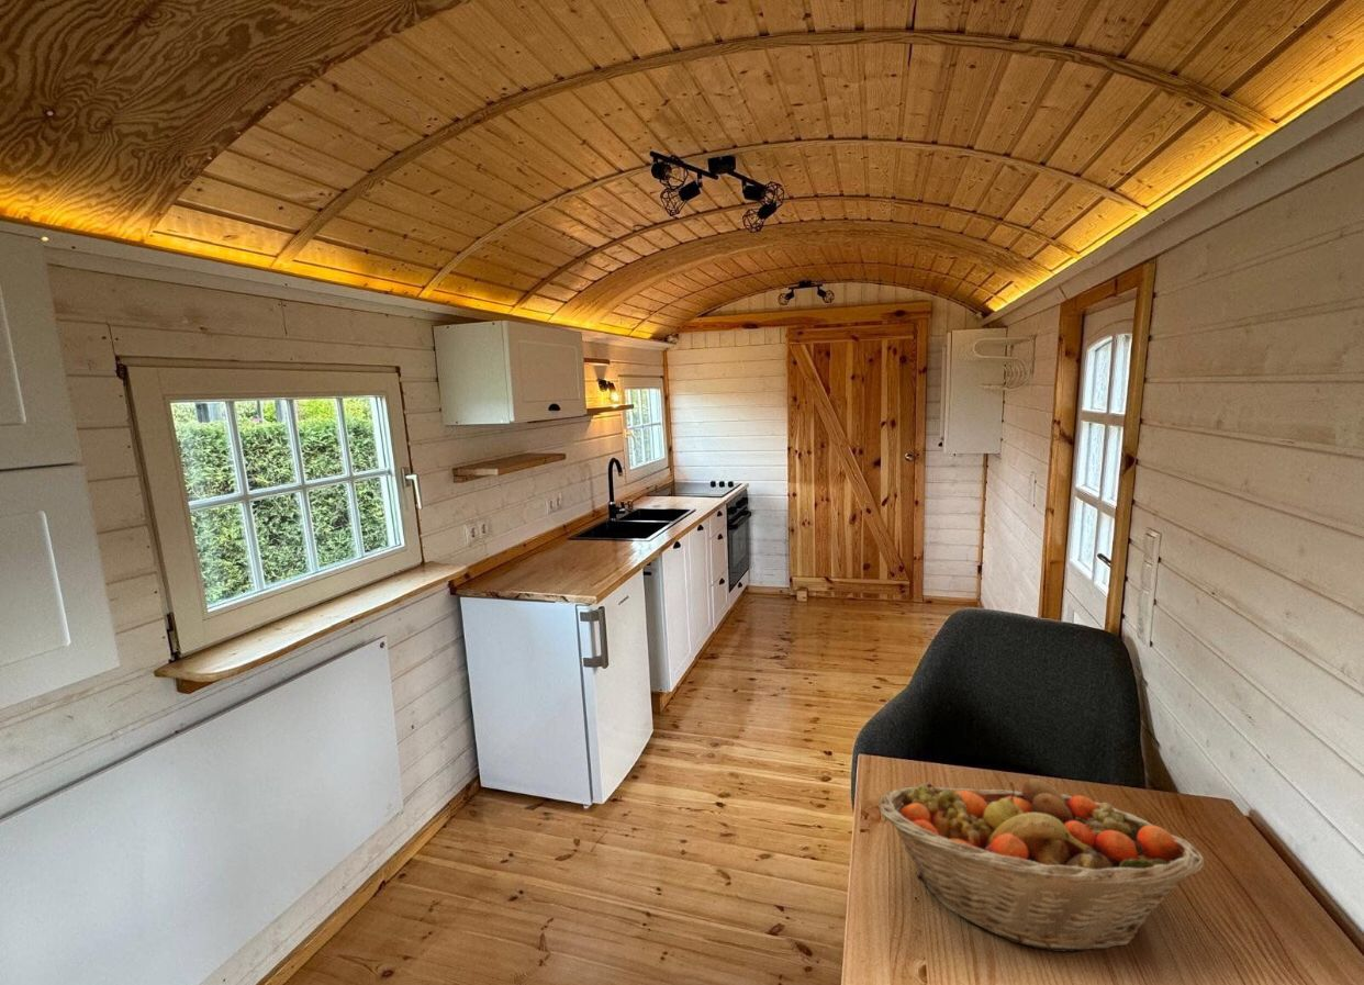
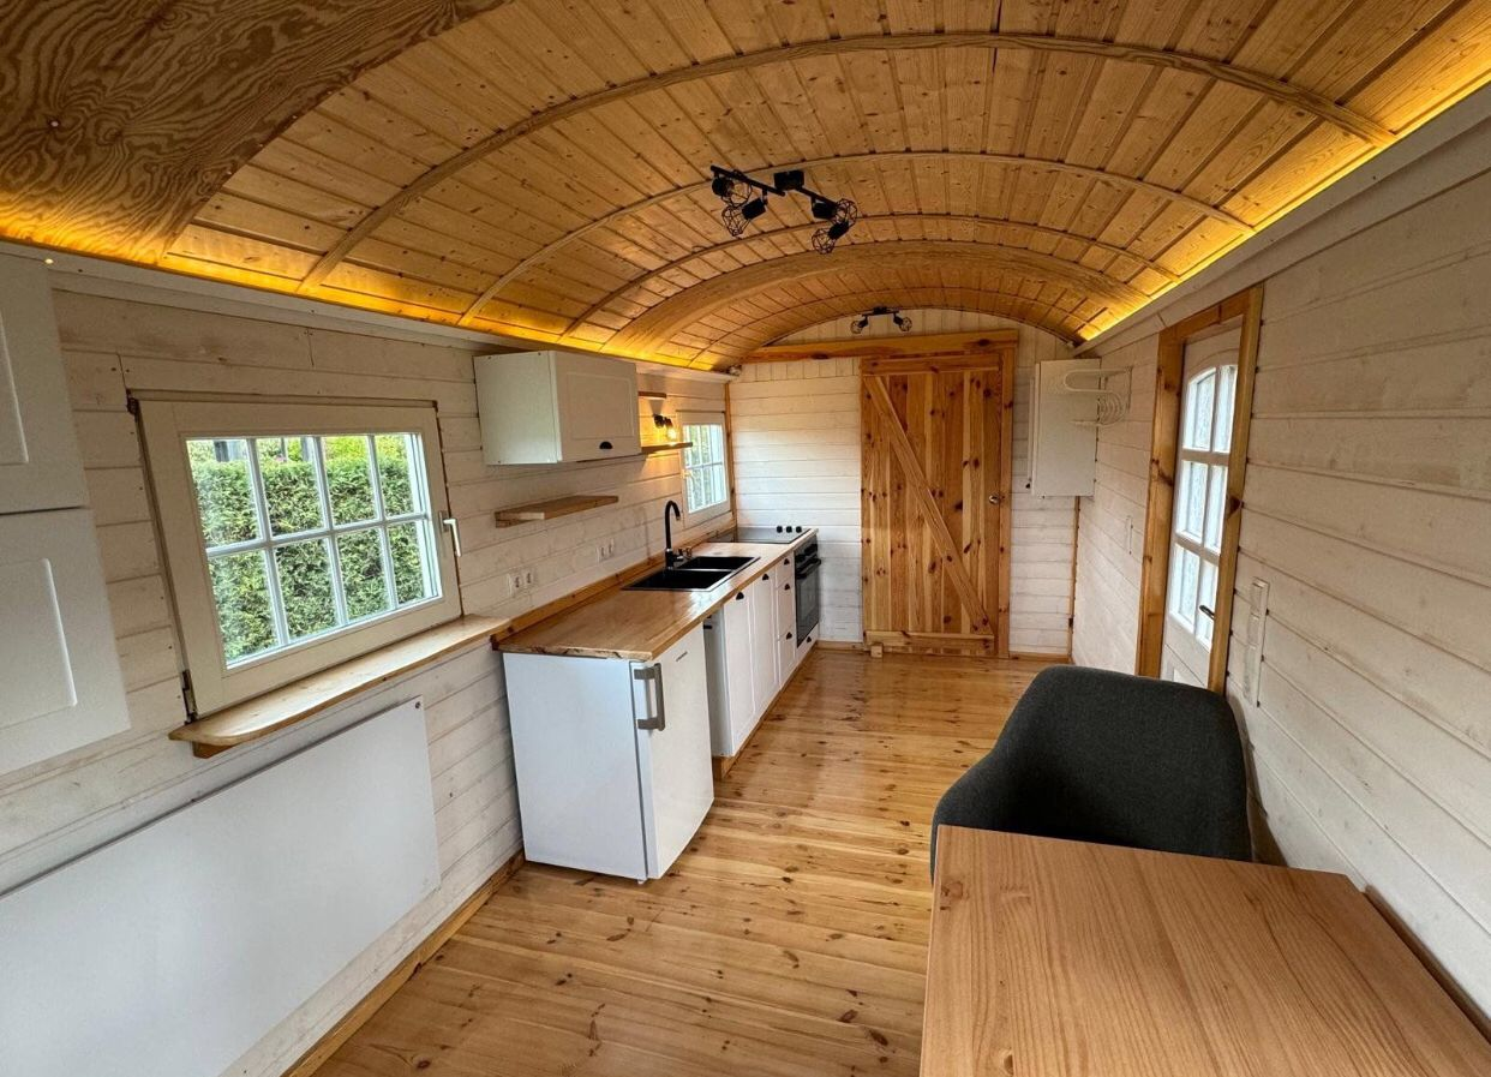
- fruit basket (1024, 843)
